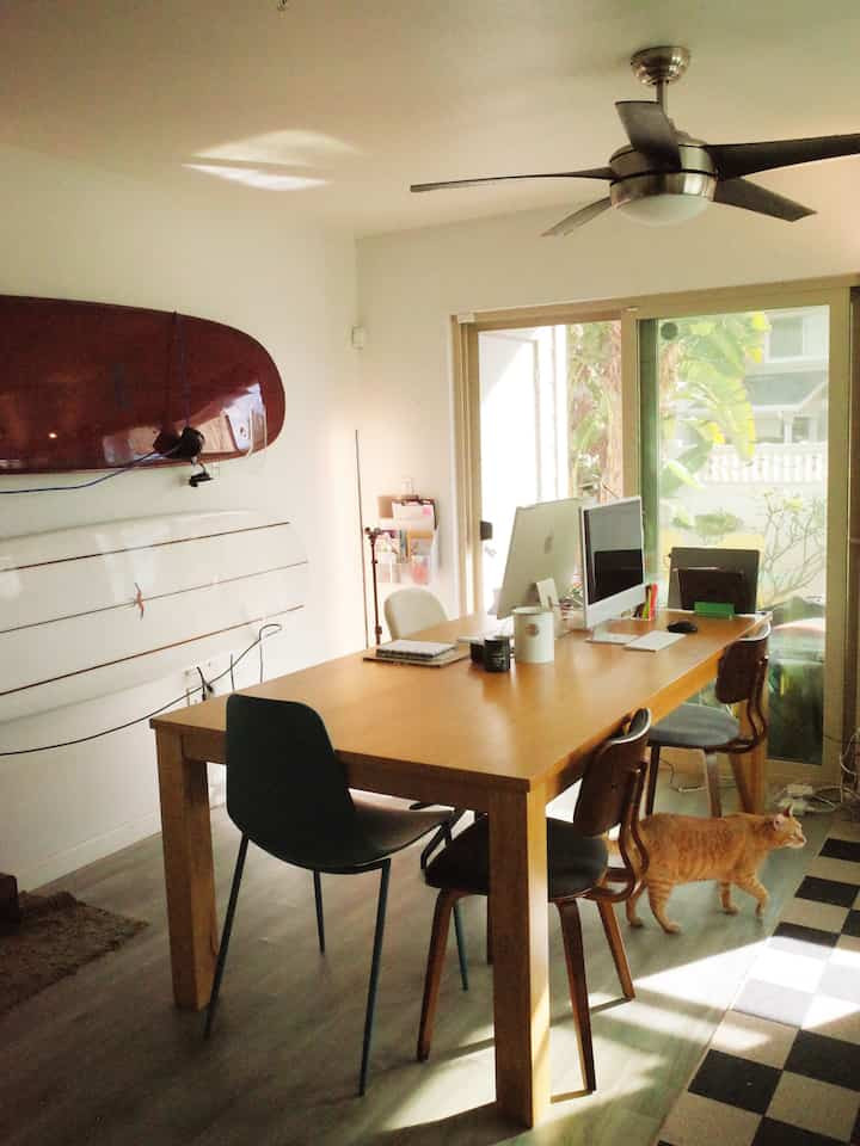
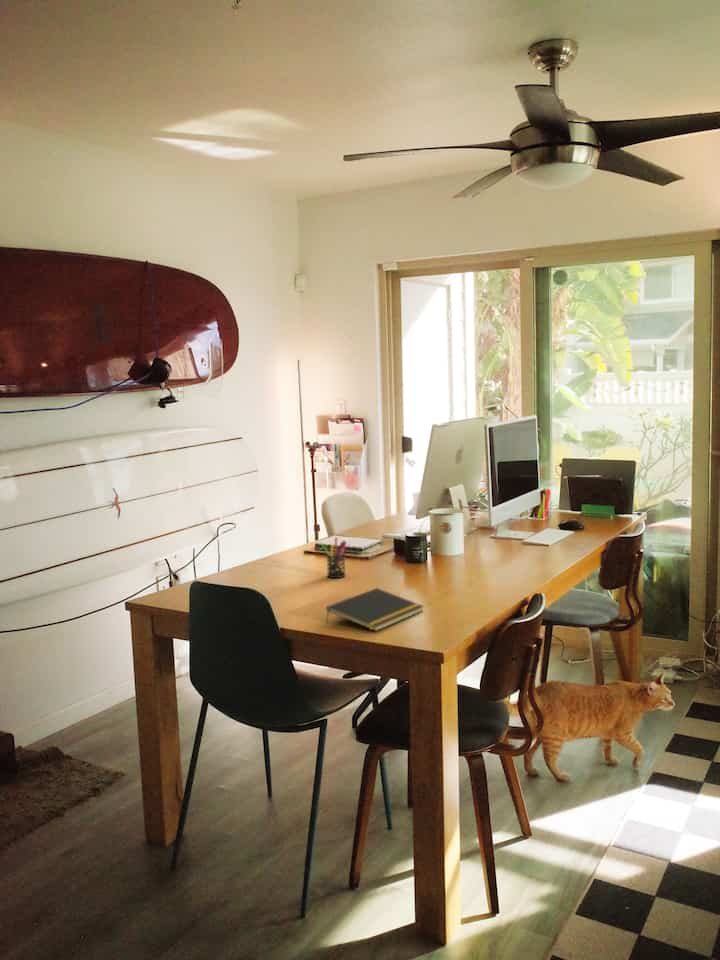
+ pen holder (333, 557)
+ notepad (376, 608)
